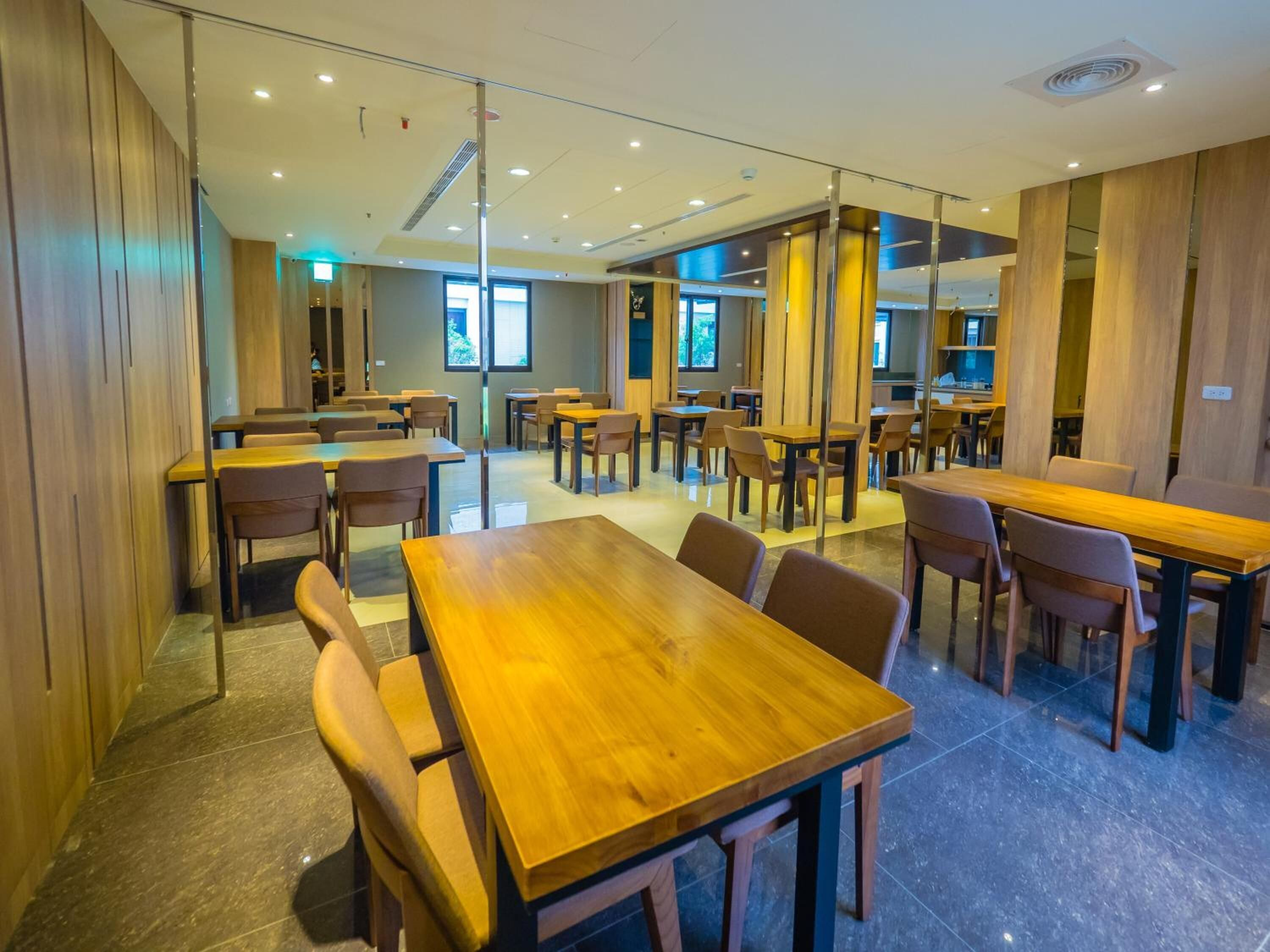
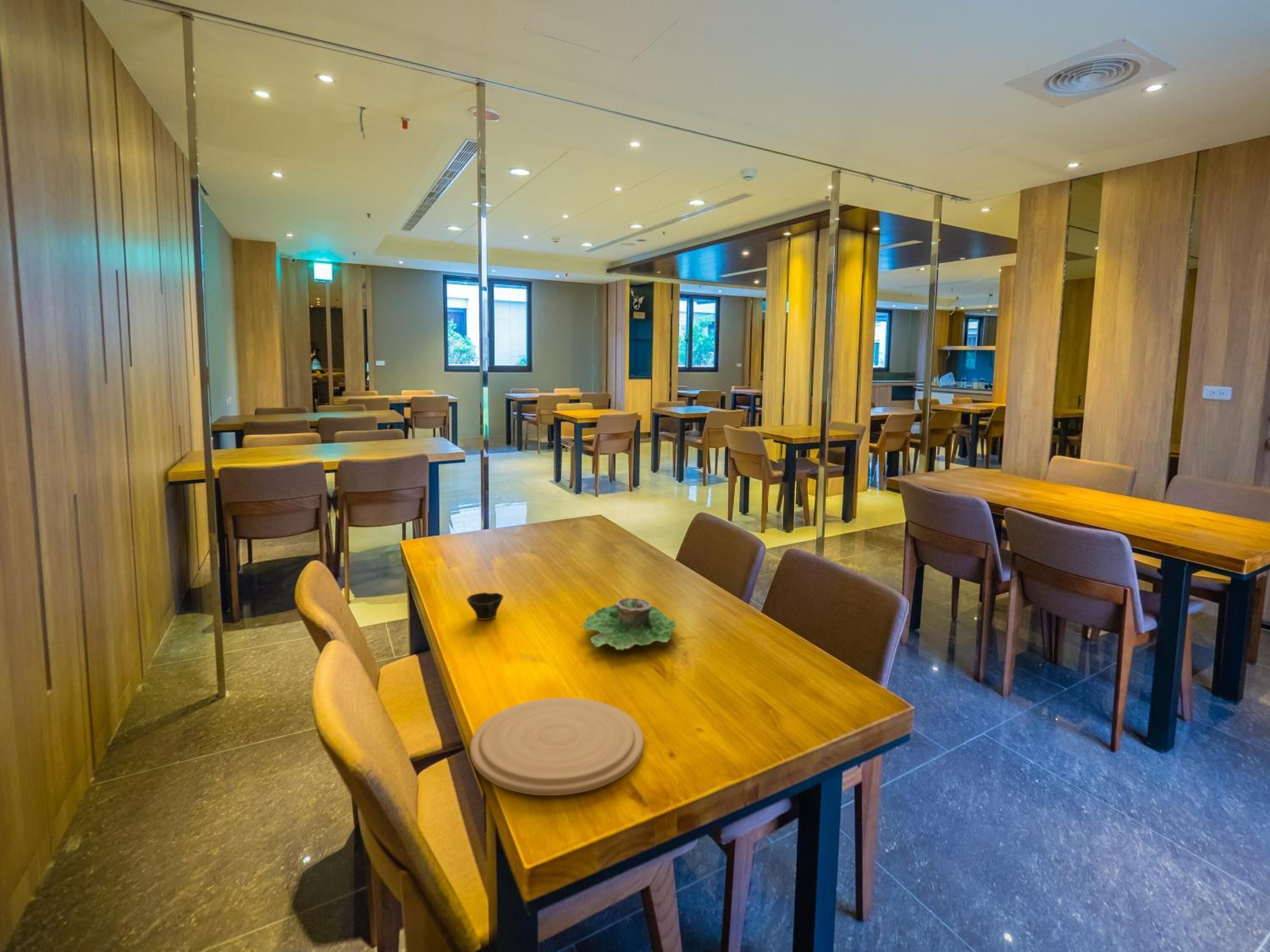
+ cup (486, 608)
+ plate (558, 739)
+ succulent planter (630, 616)
